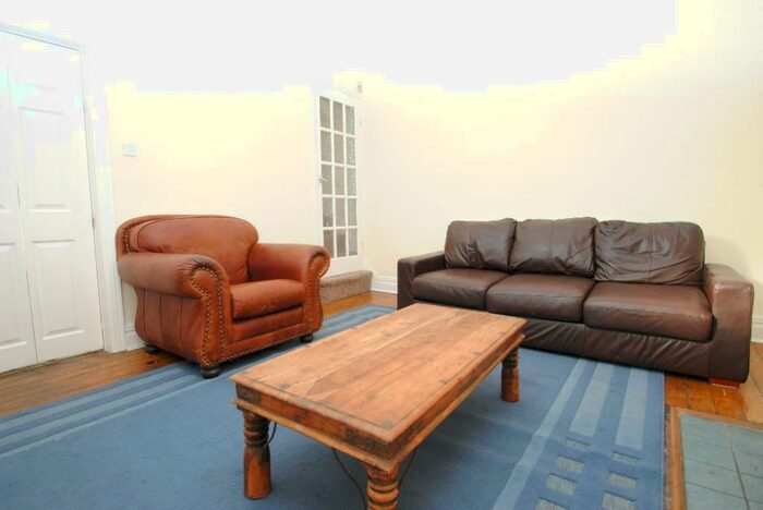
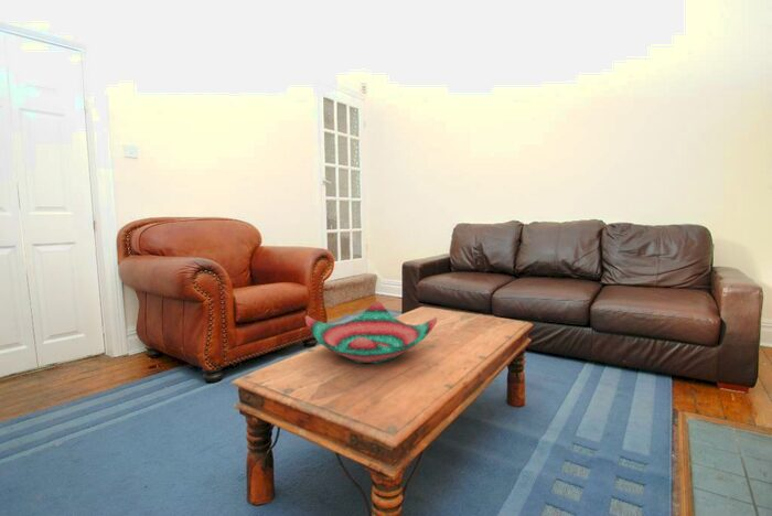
+ decorative bowl (371, 335)
